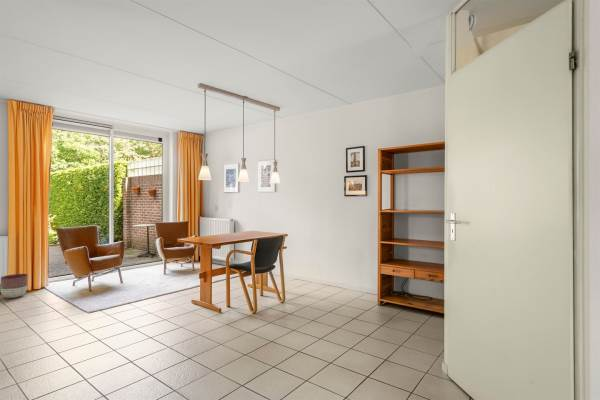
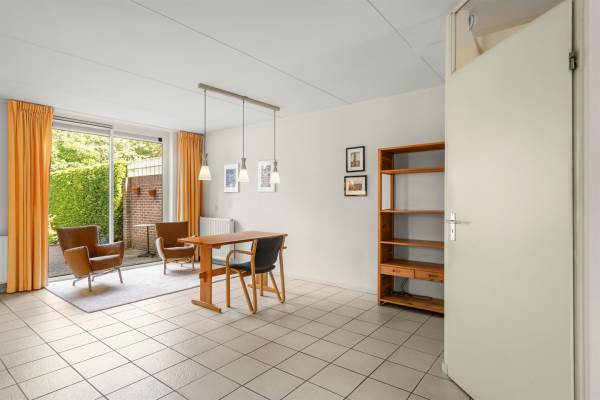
- planter (14, 286)
